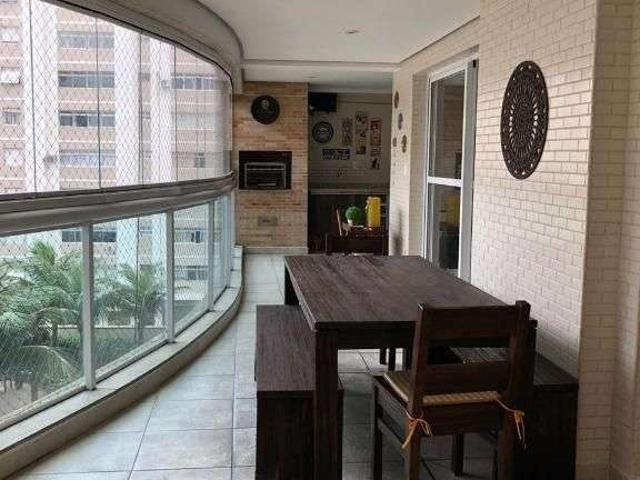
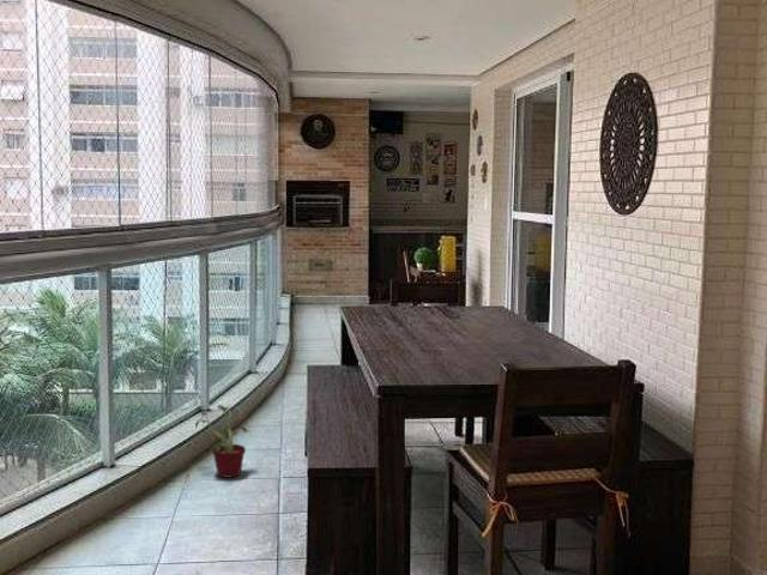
+ potted plant (218, 436)
